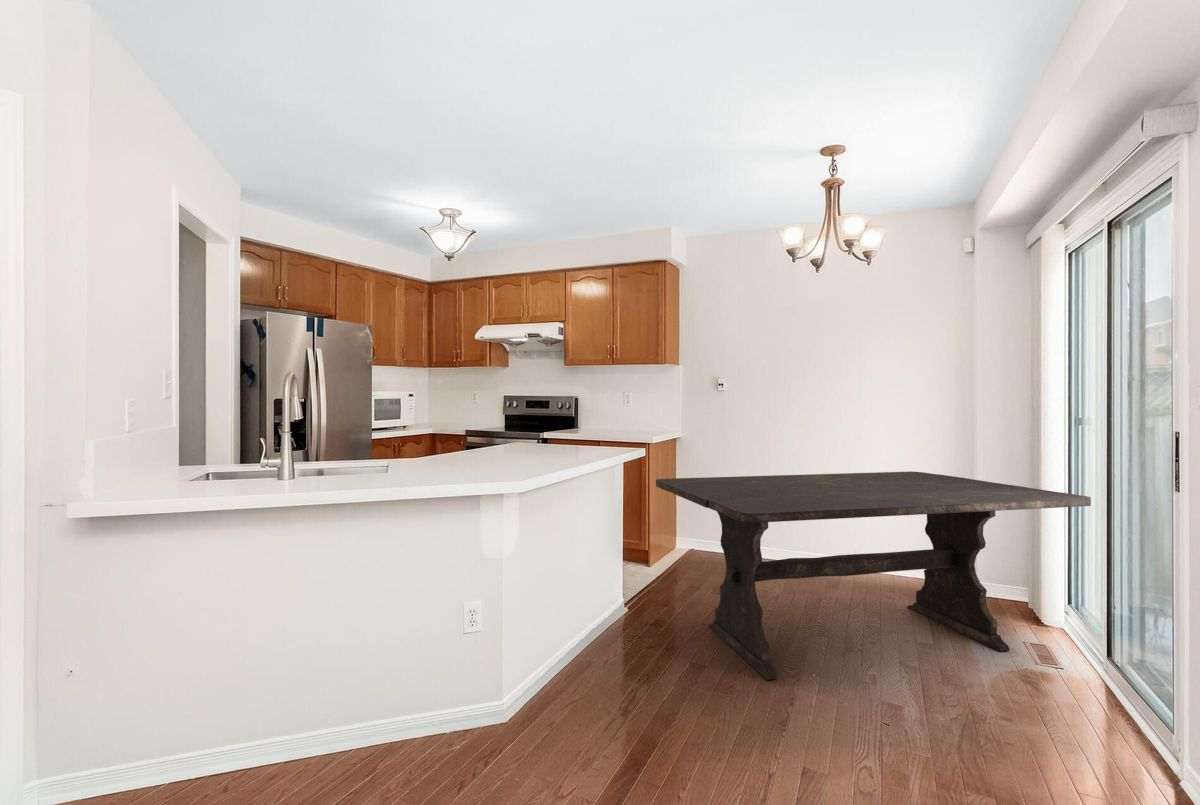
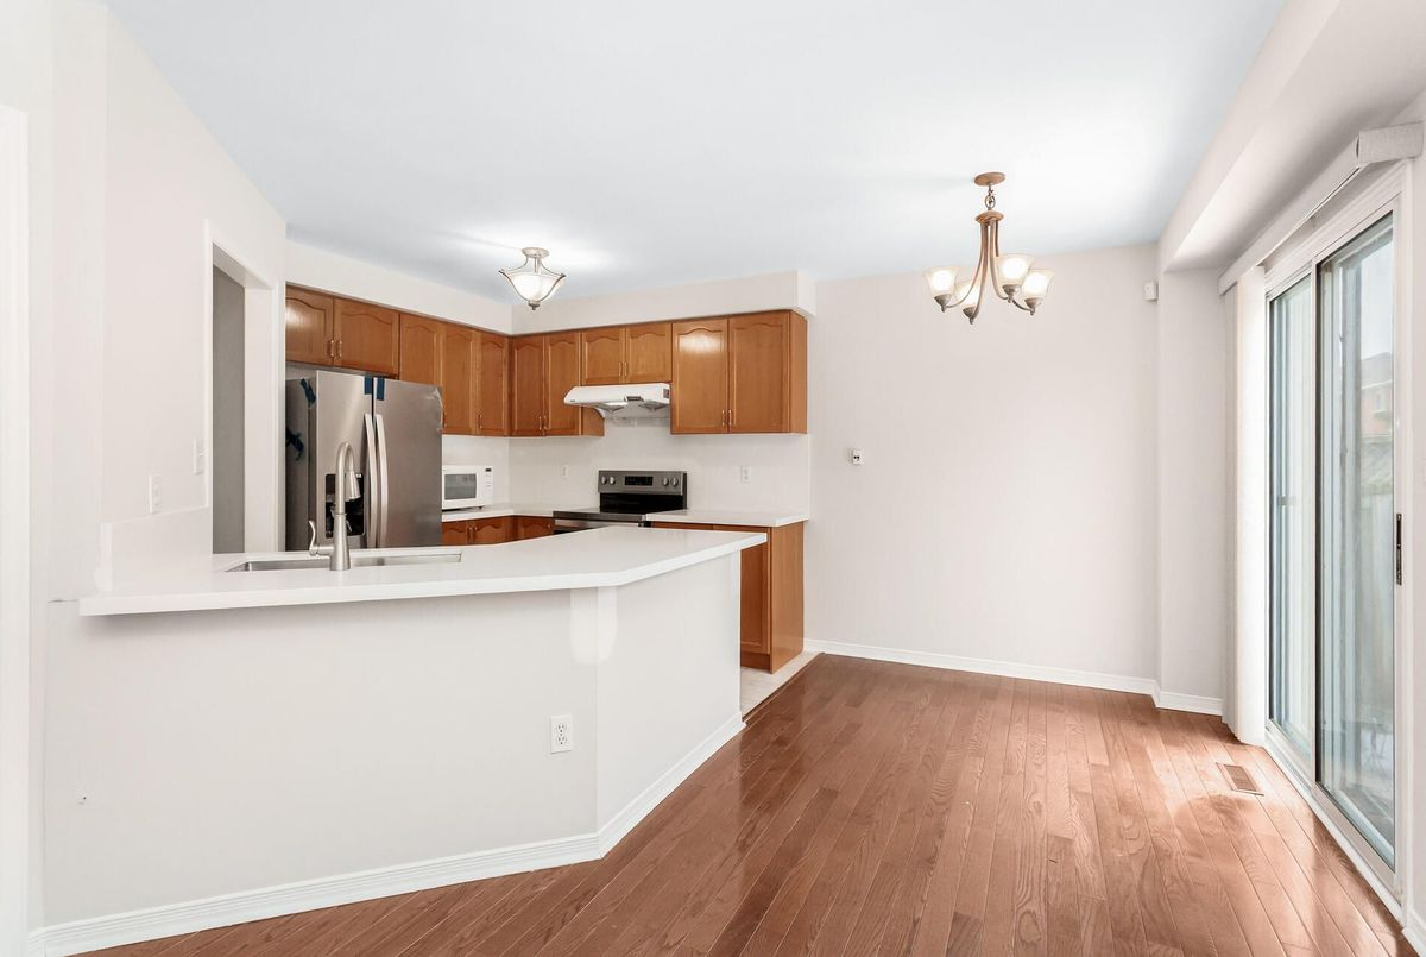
- dining table (852, 562)
